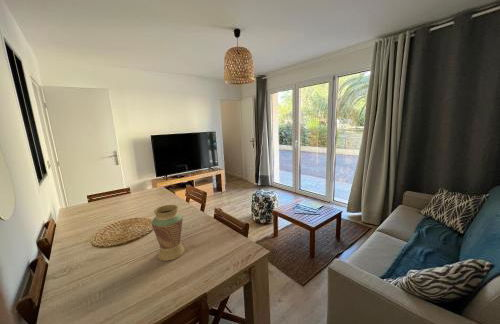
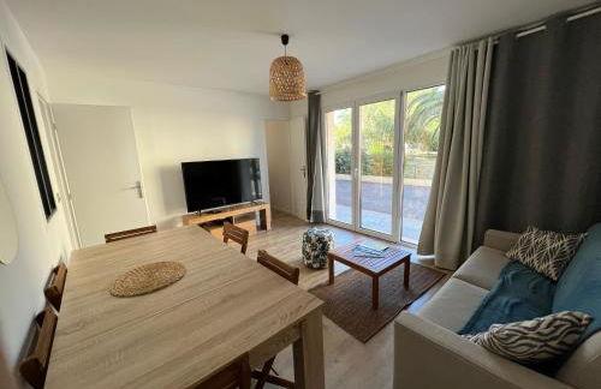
- vase (168, 231)
